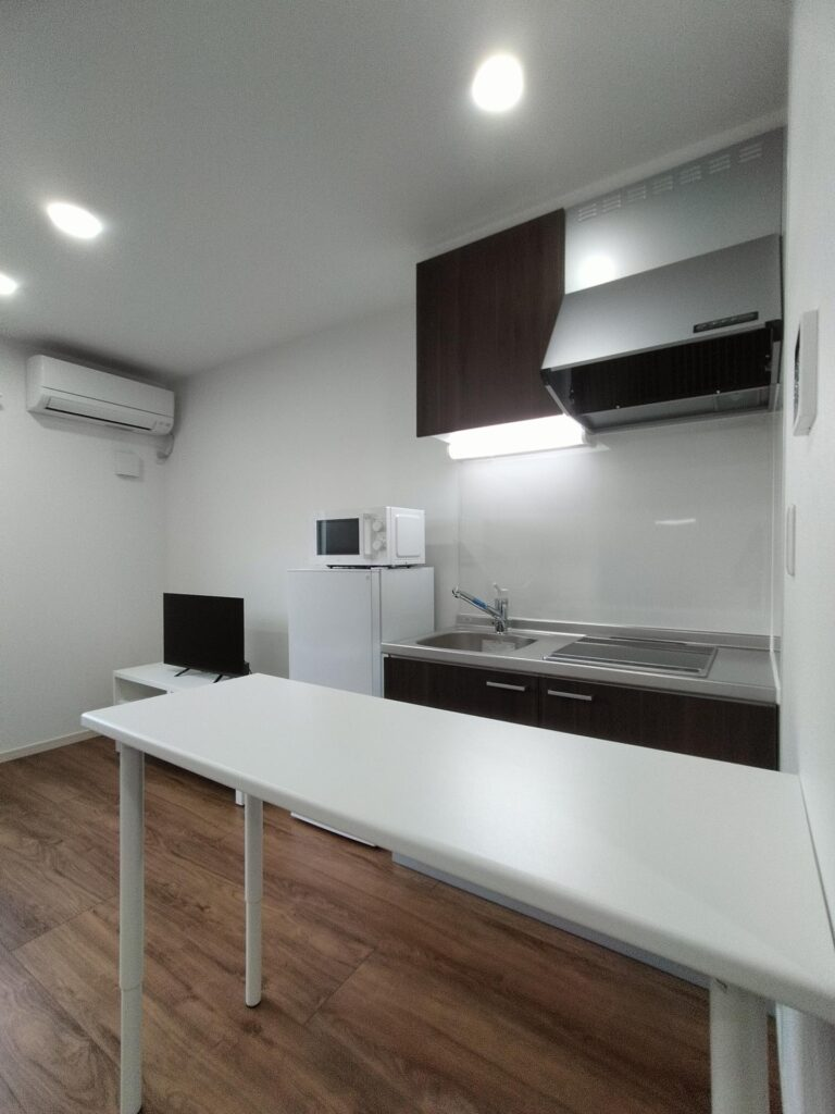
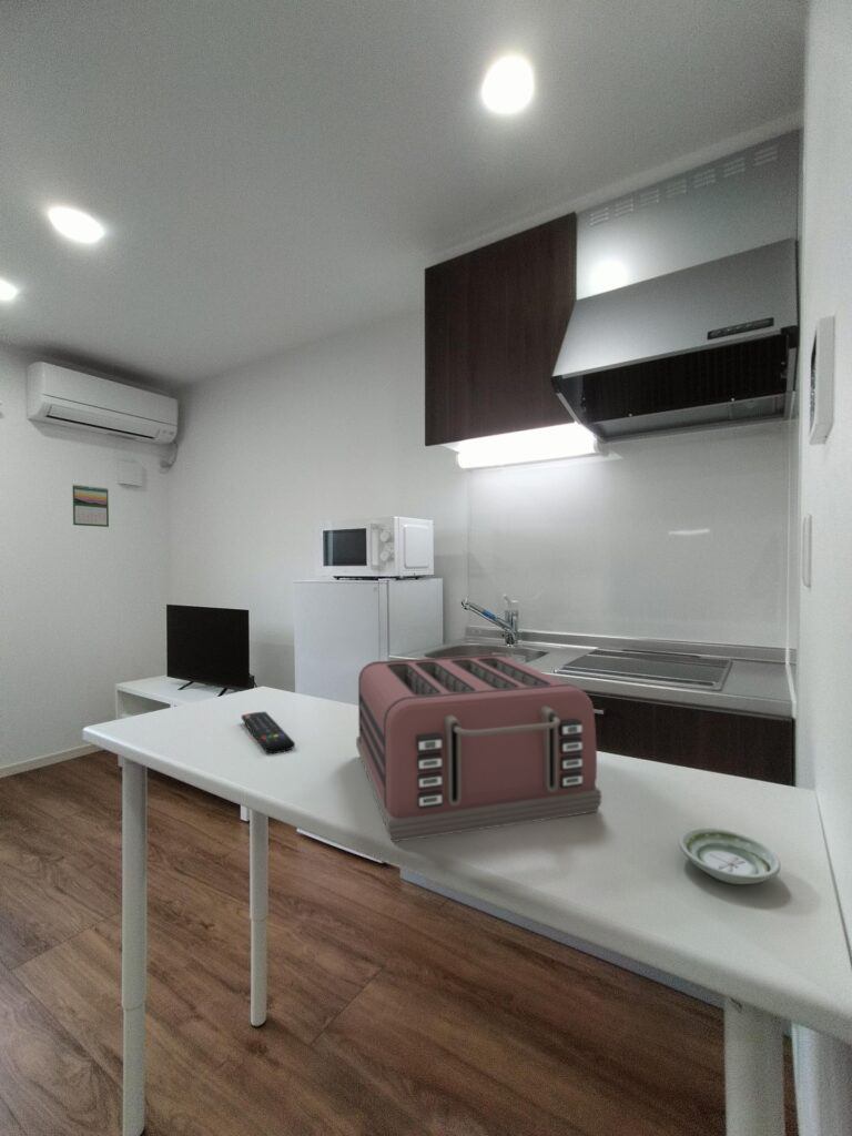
+ saucer (727, 859)
+ calendar (91, 505)
+ remote control (265, 730)
+ toaster (466, 729)
